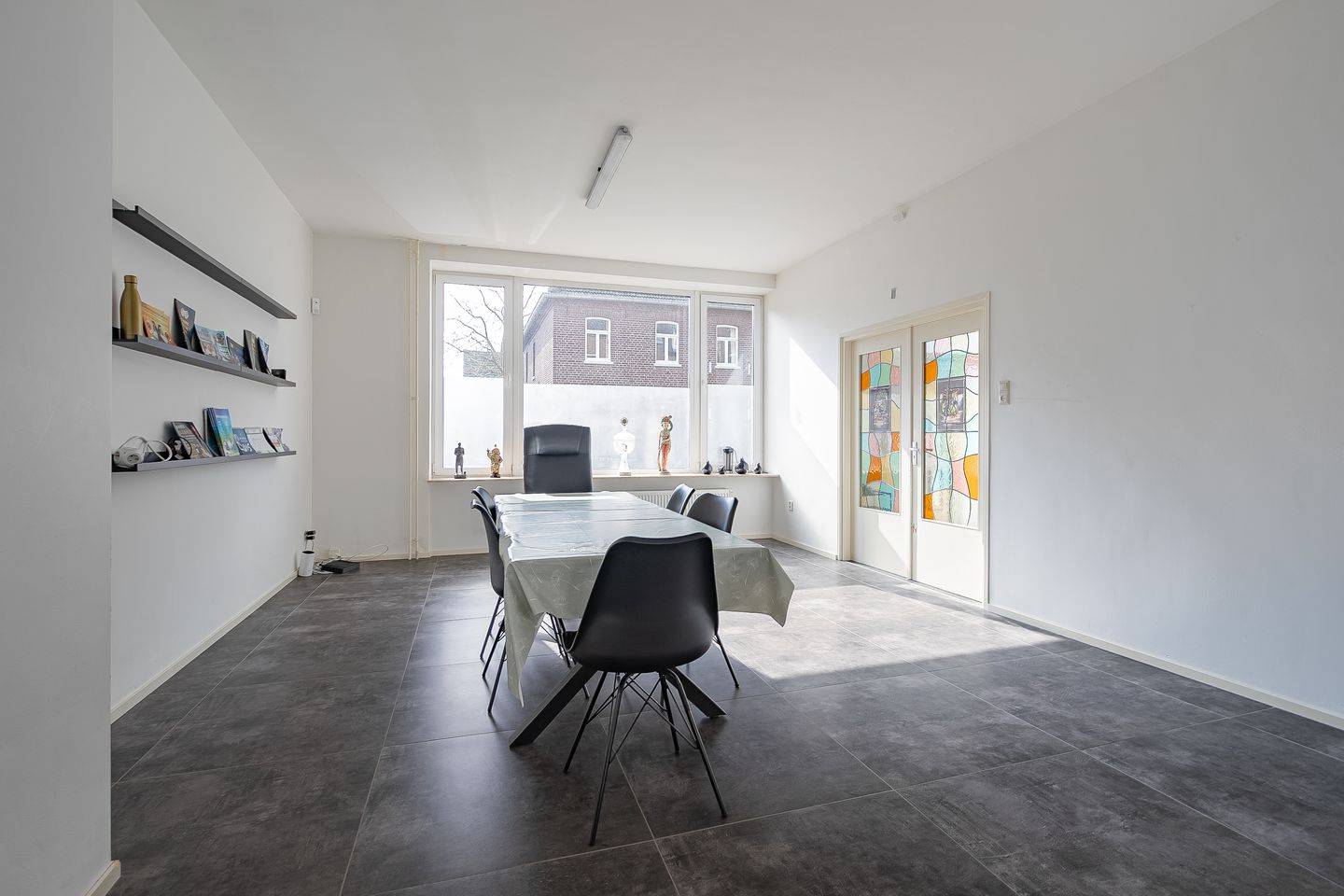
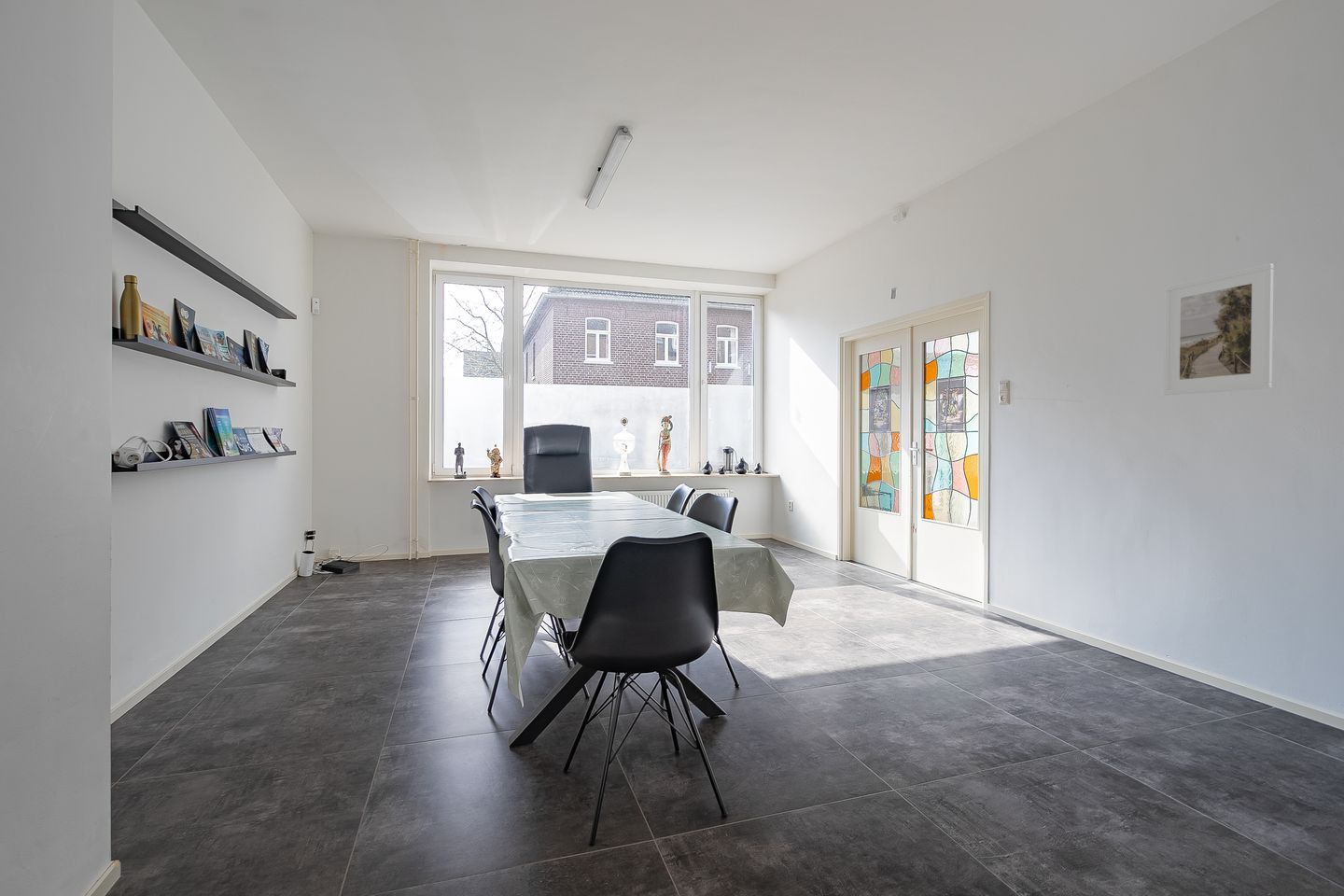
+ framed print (1214, 333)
